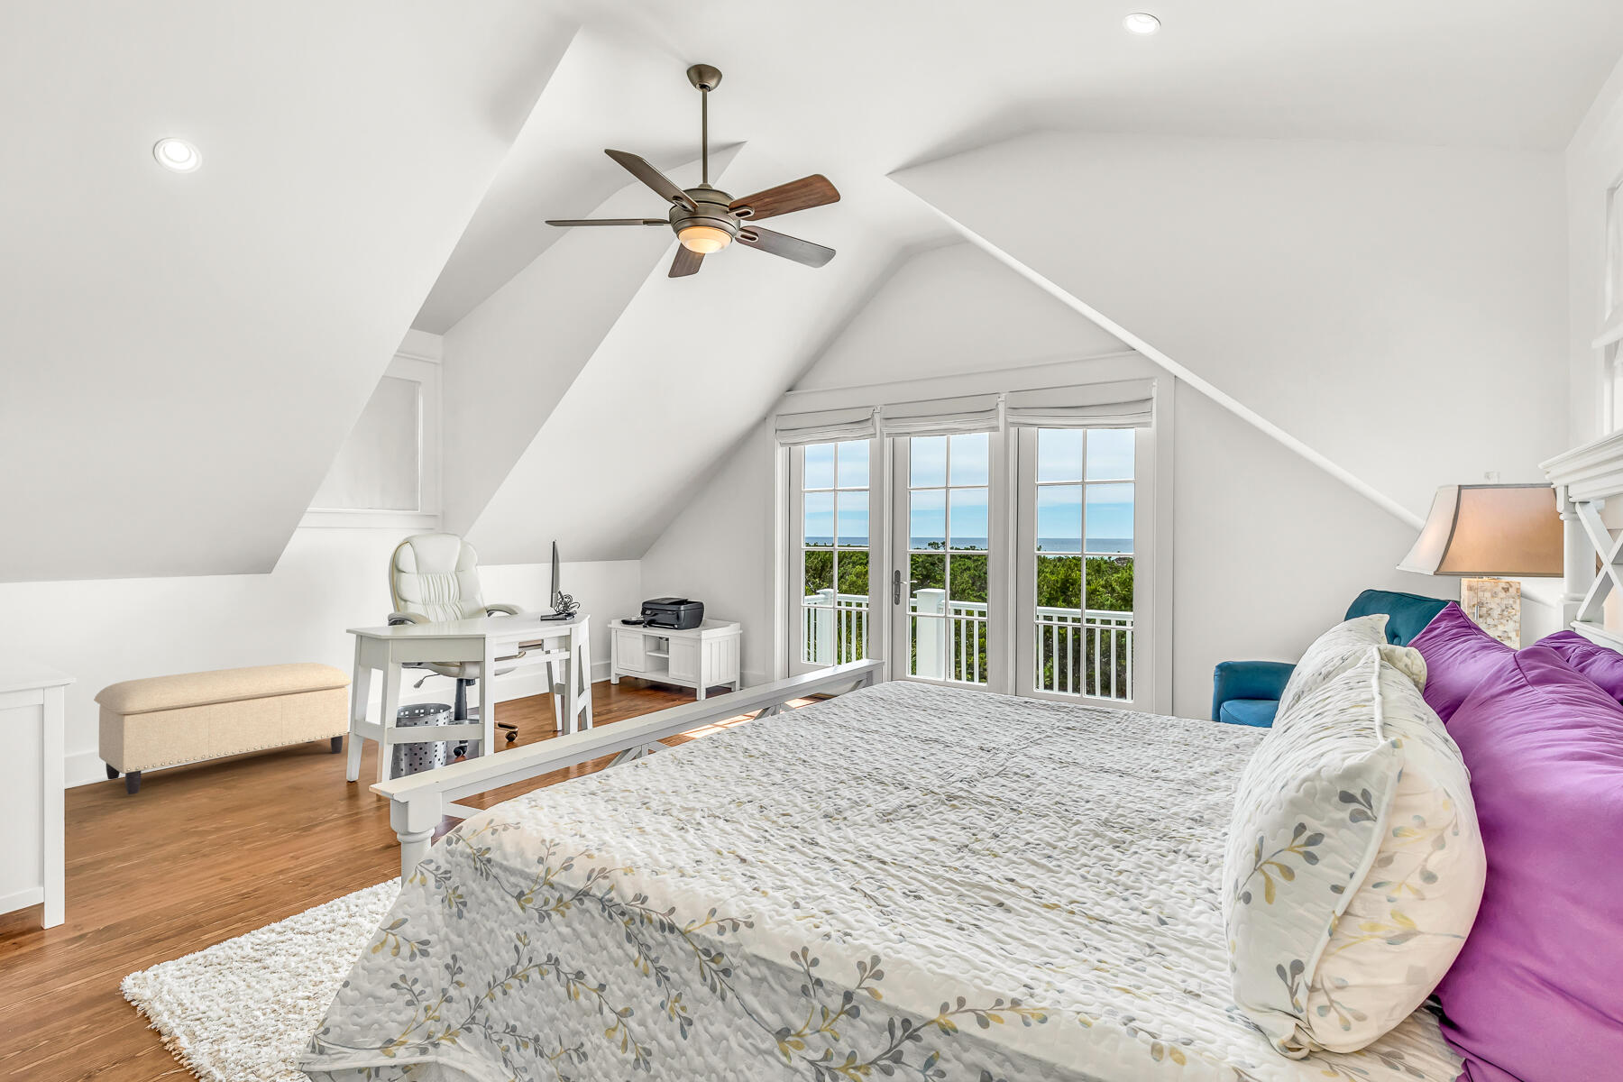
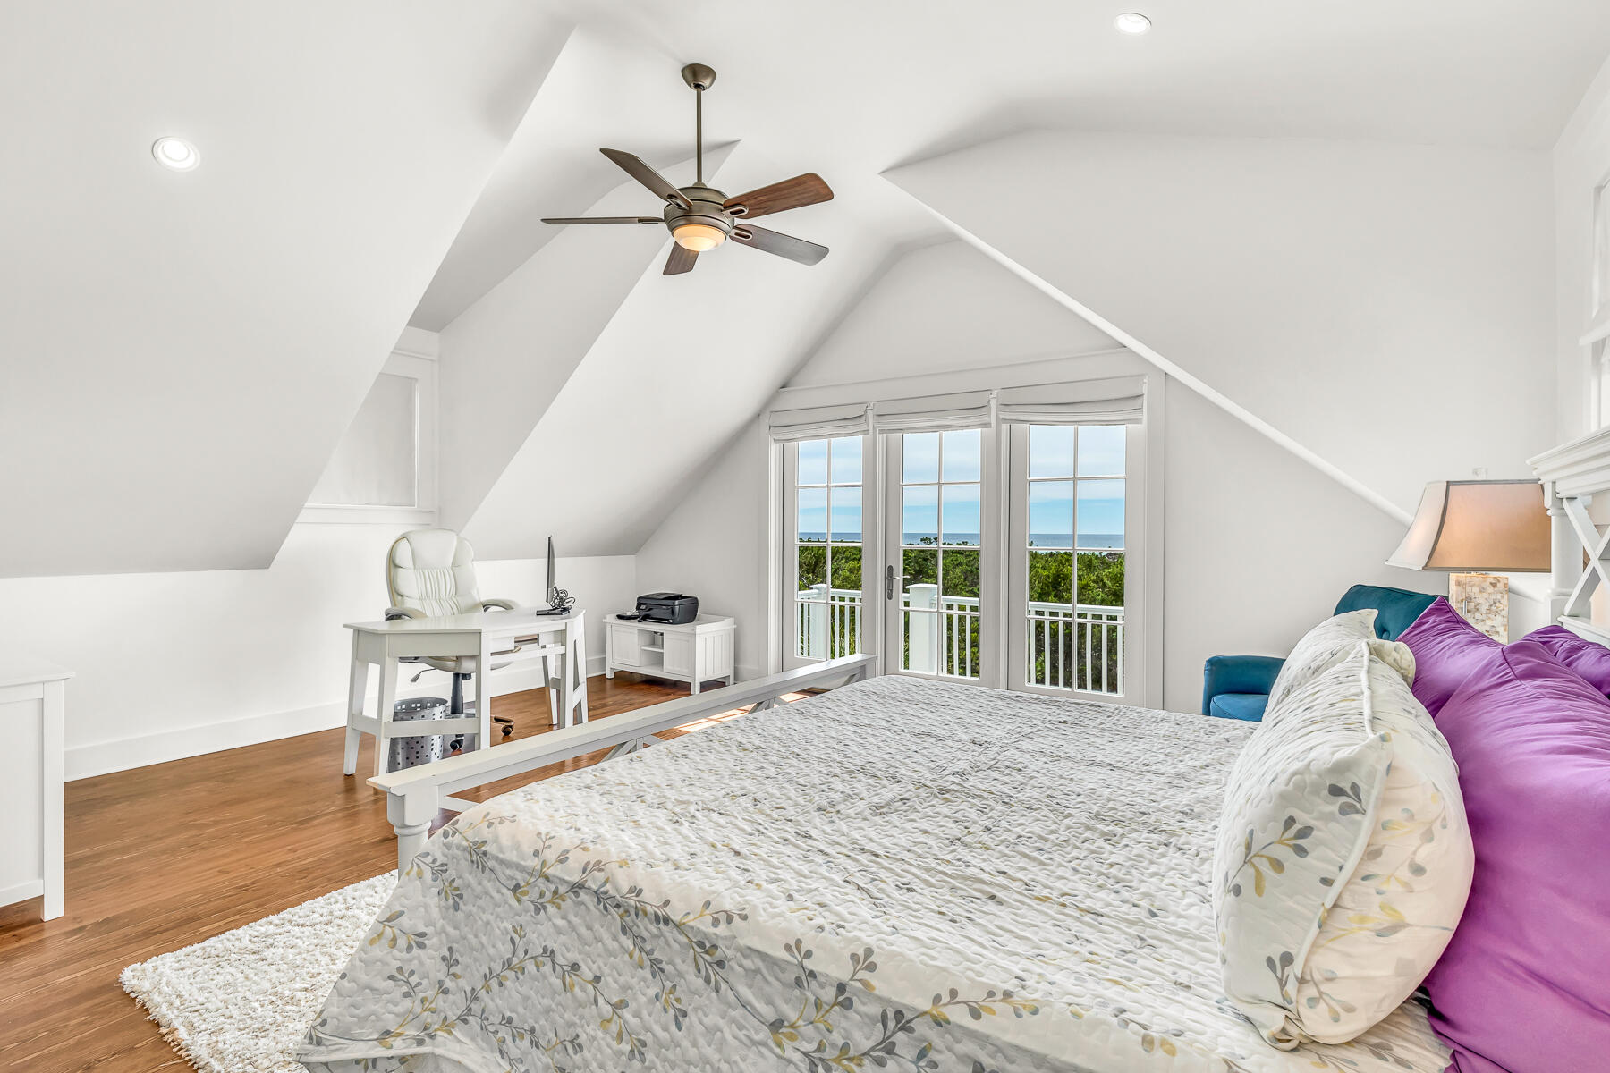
- ottoman (231, 717)
